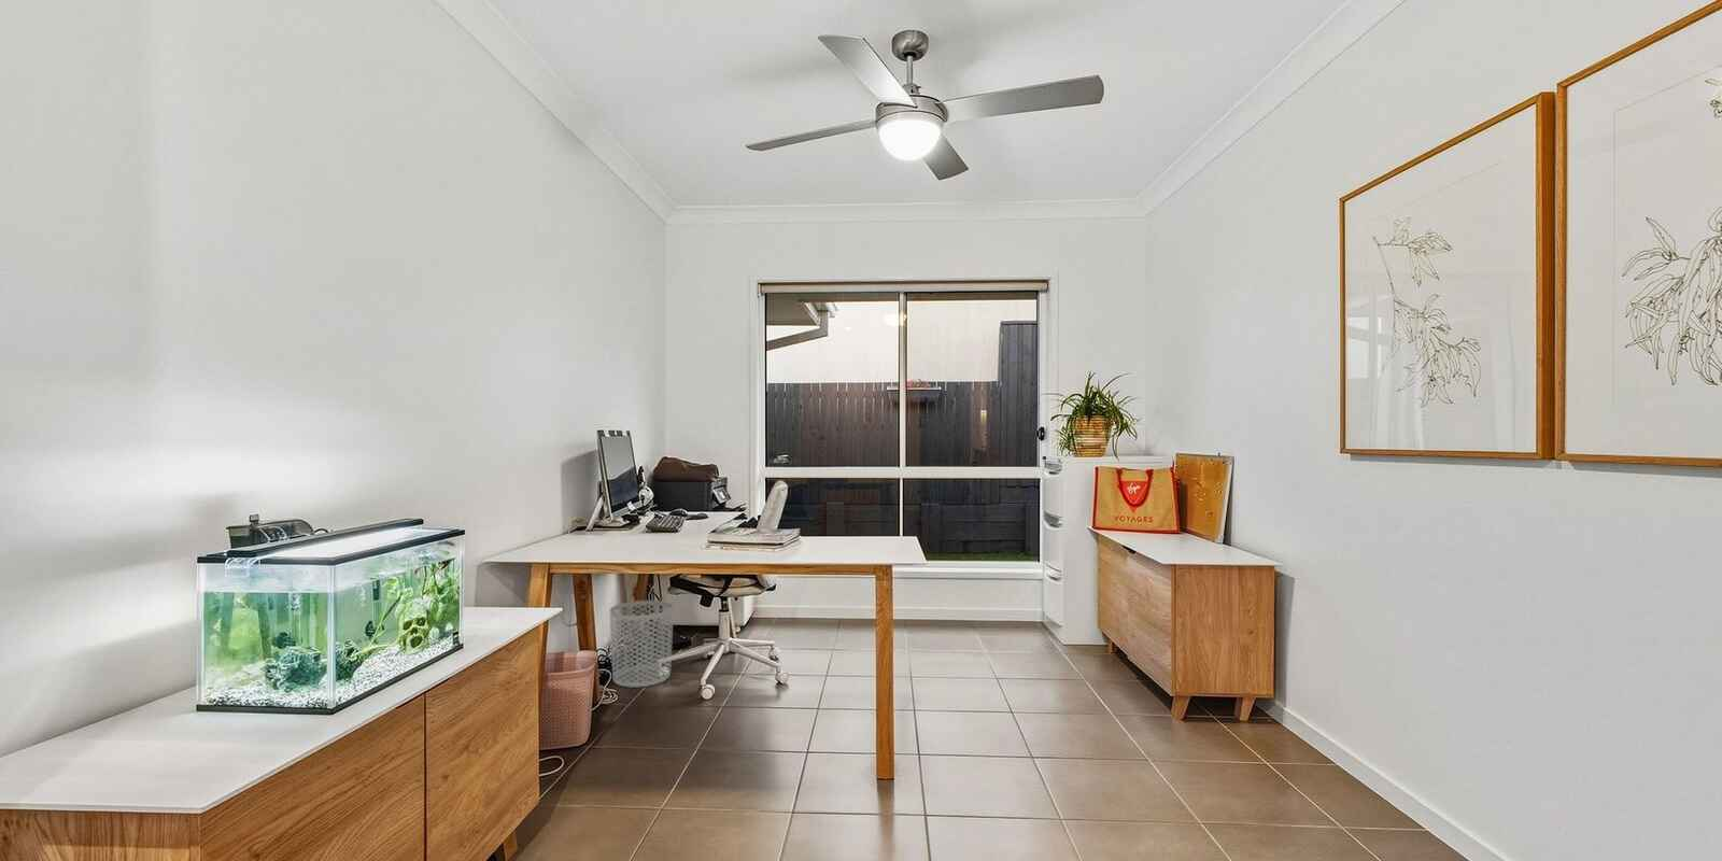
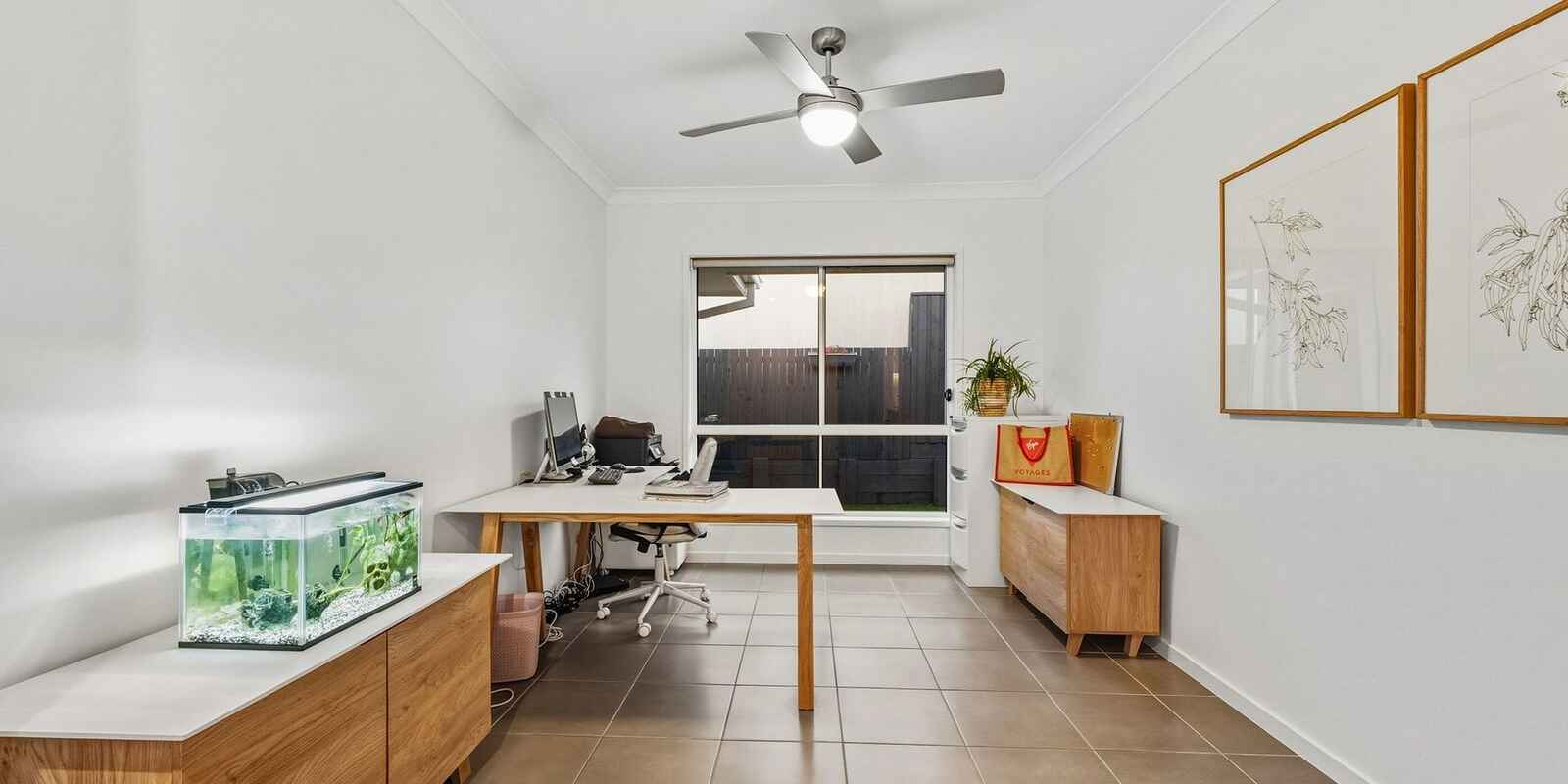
- waste bin (641, 642)
